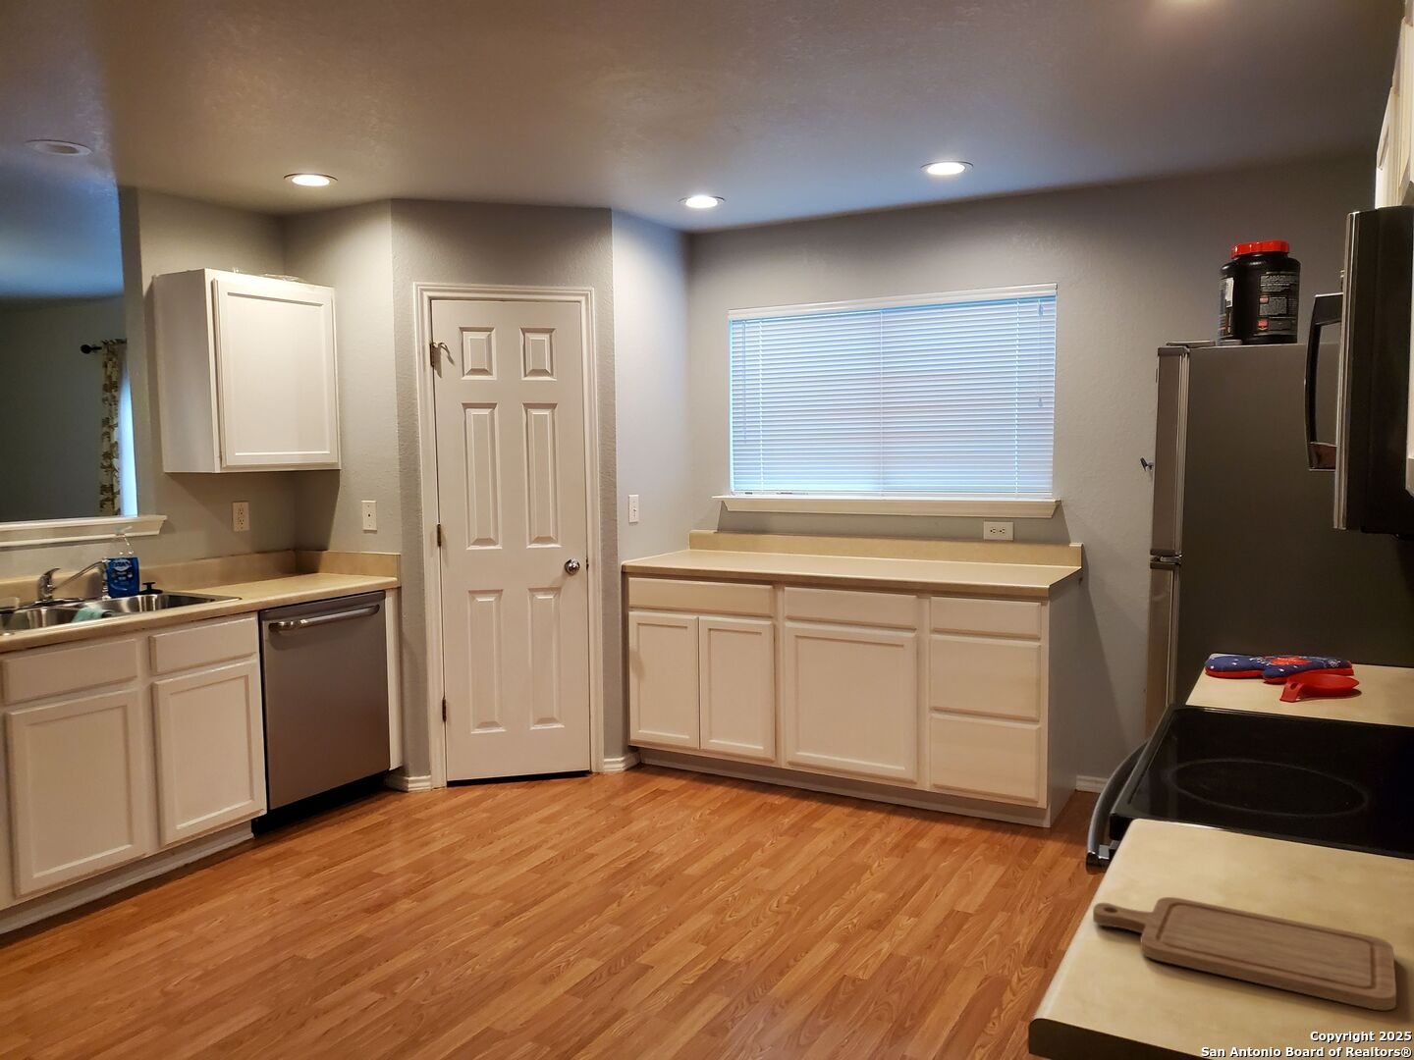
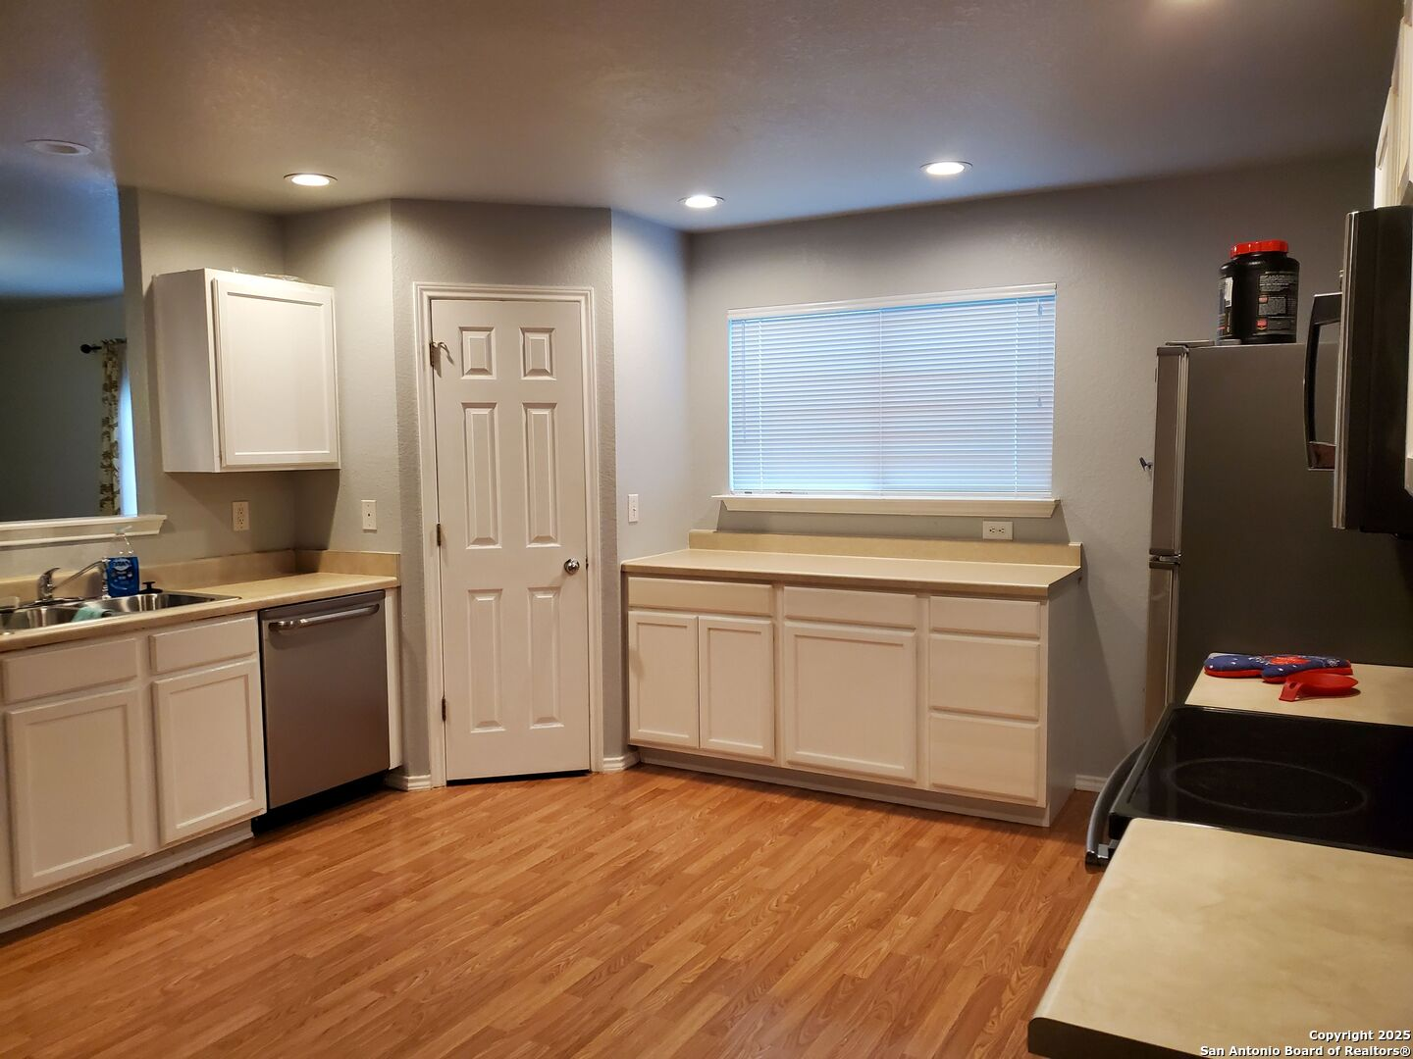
- chopping board (1234, 941)
